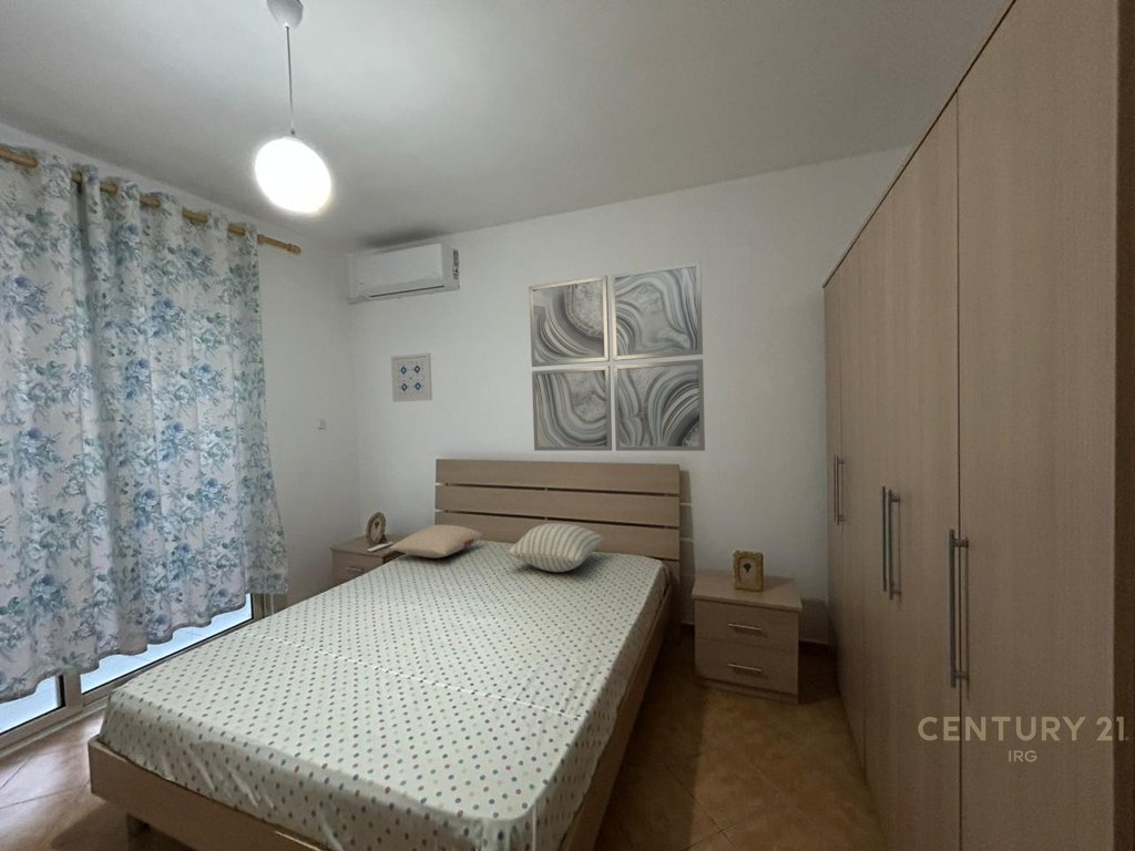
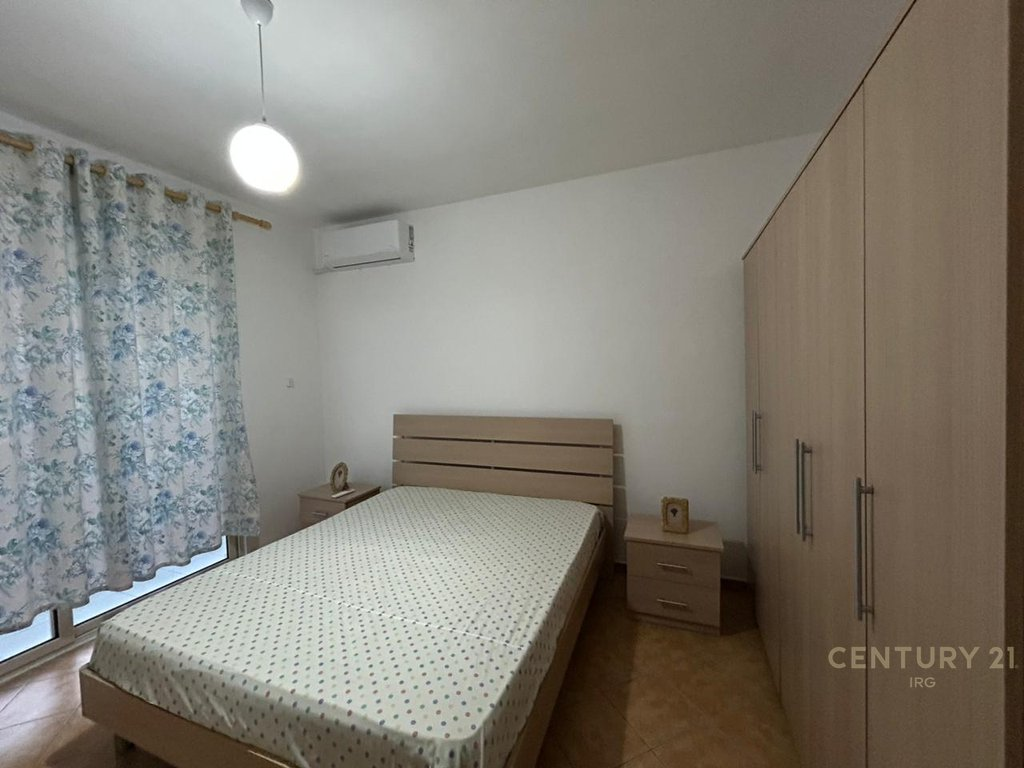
- pillow (438, 541)
- wall art (411, 378)
- pillow (556, 545)
- wall art (609, 360)
